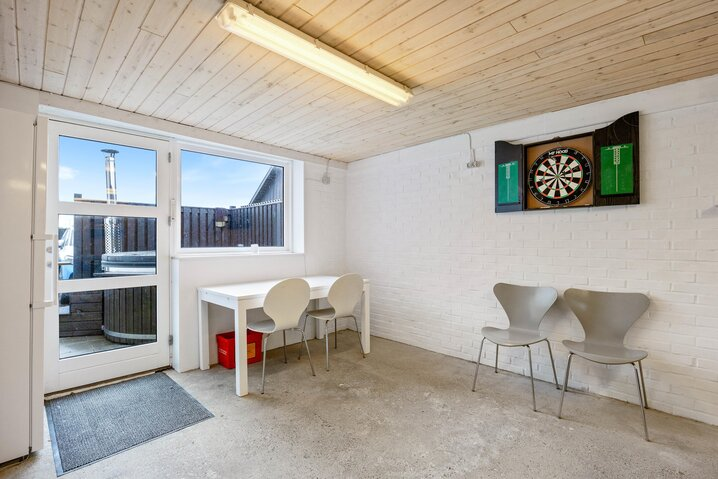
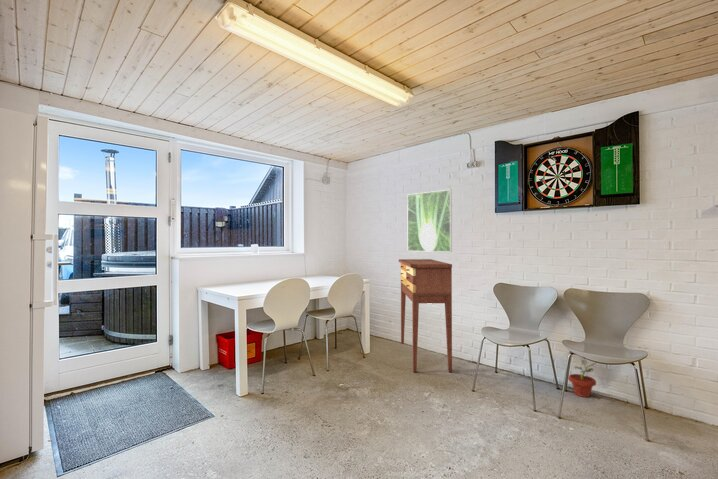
+ potted plant (583, 375)
+ console table (418, 308)
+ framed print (428, 221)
